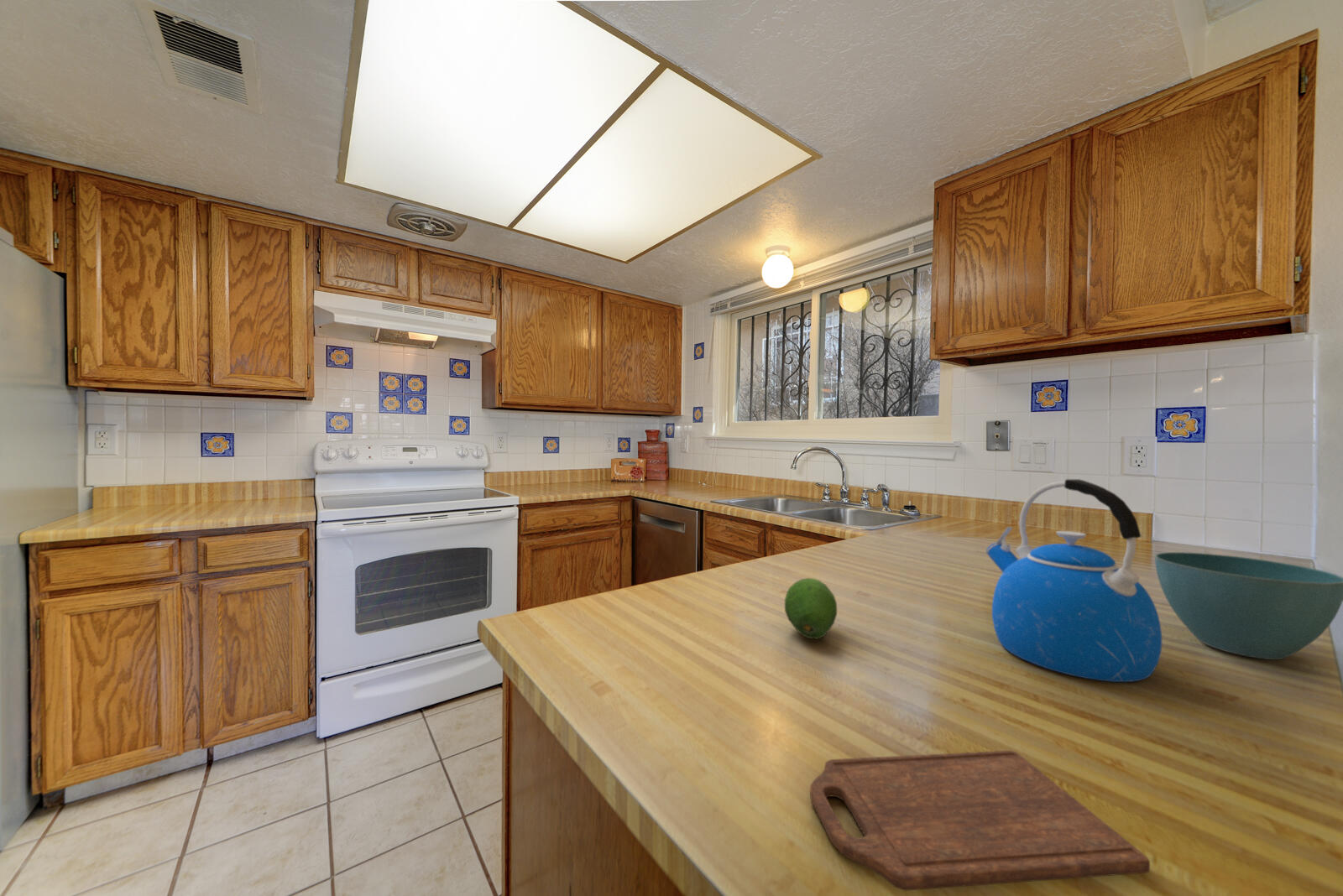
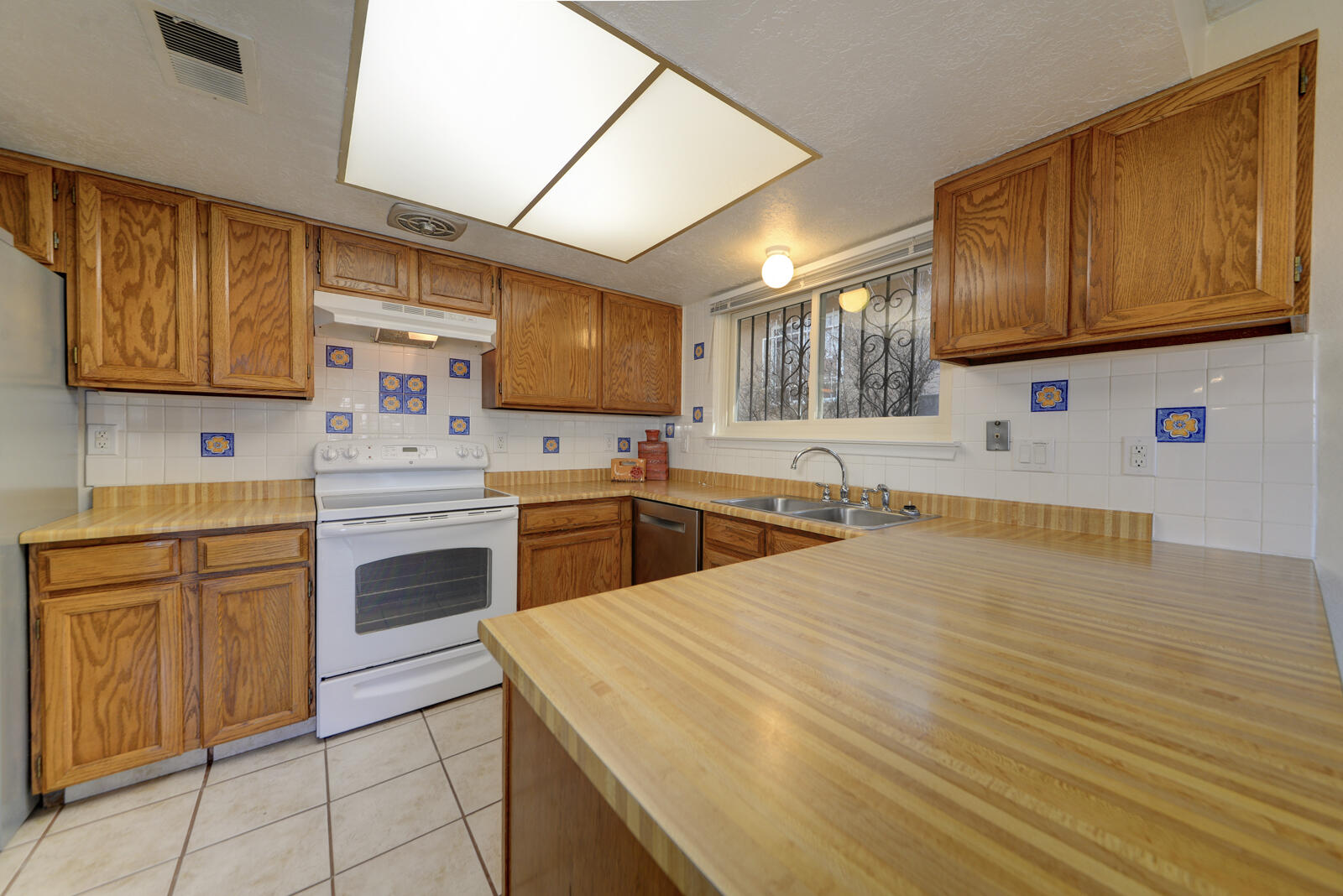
- cutting board (949, 809)
- fruit (813, 607)
- kettle (1054, 563)
- plant pot (1241, 606)
